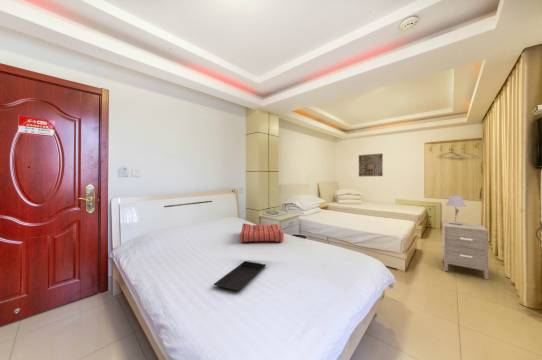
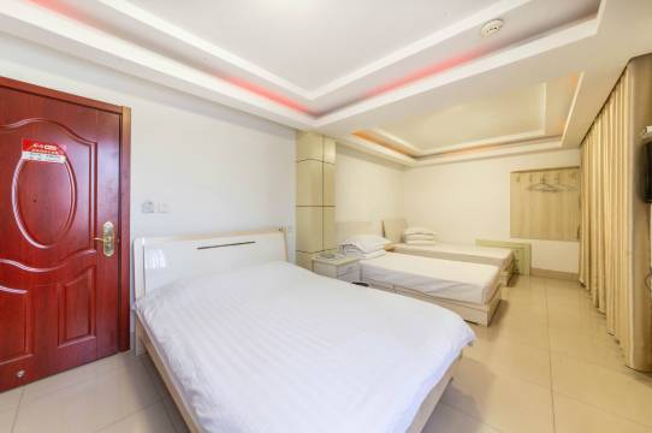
- table lamp (455, 209)
- serving tray (242, 275)
- wall art (370, 165)
- nightstand (463, 248)
- seat cushion (261, 232)
